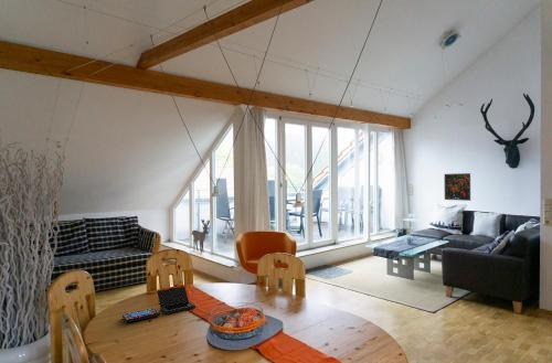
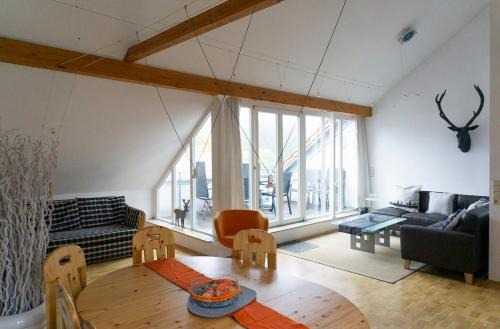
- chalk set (159, 301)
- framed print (457, 186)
